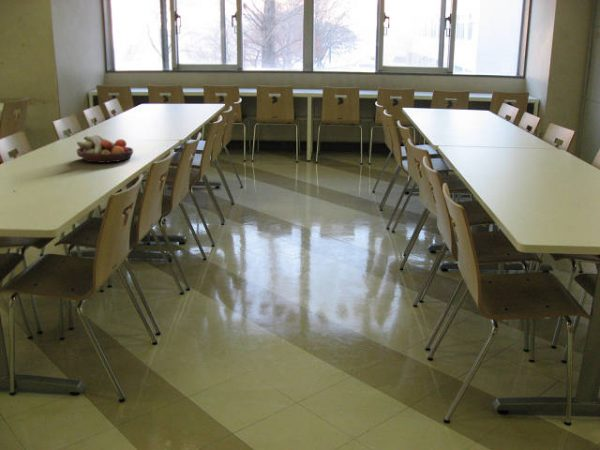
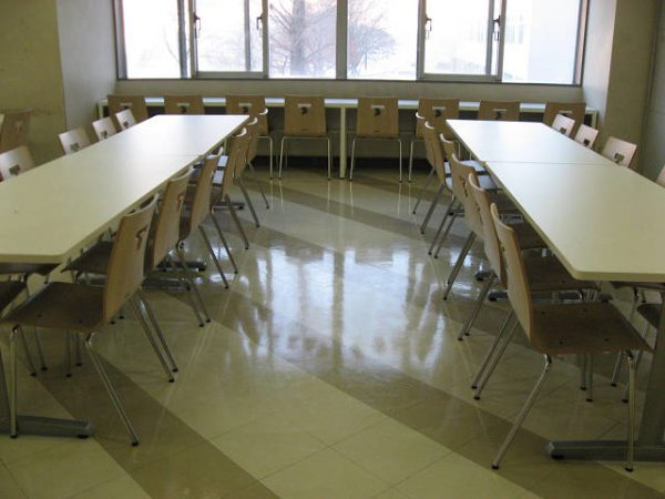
- fruit bowl (104, 147)
